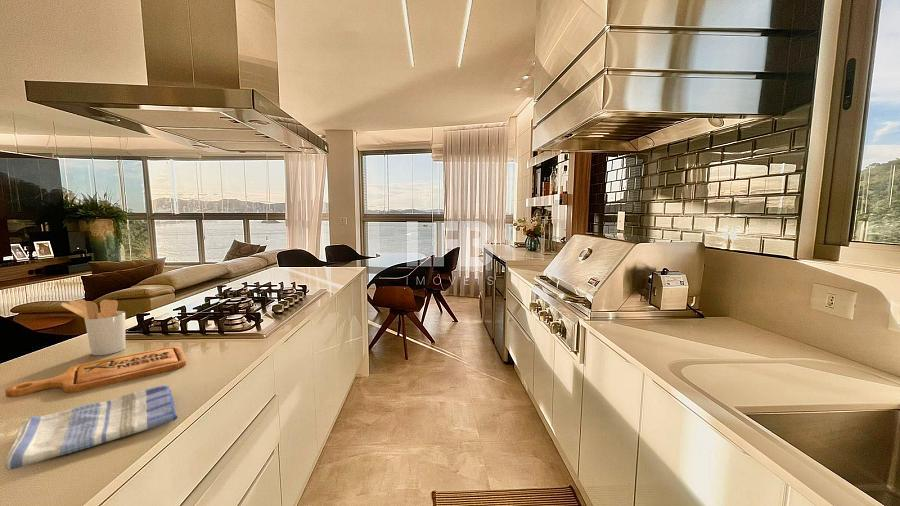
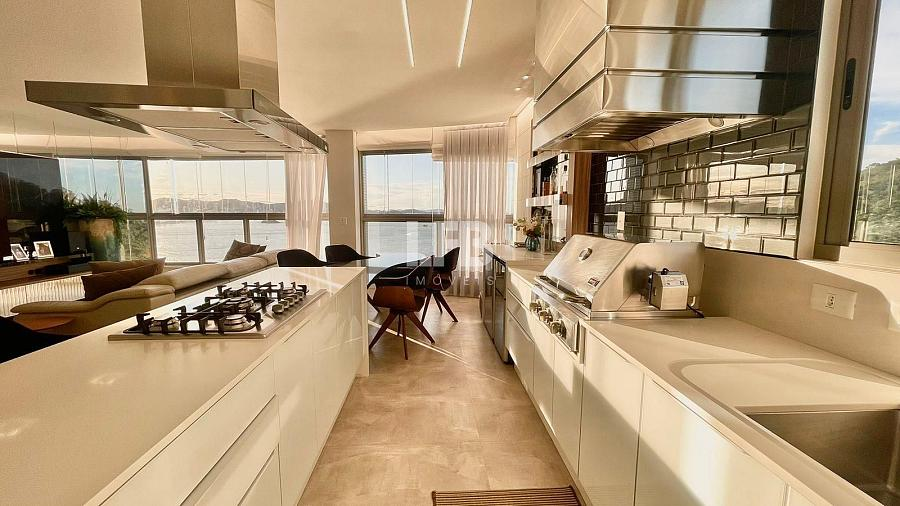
- cutting board (105, 371)
- dish towel (101, 419)
- utensil holder (96, 324)
